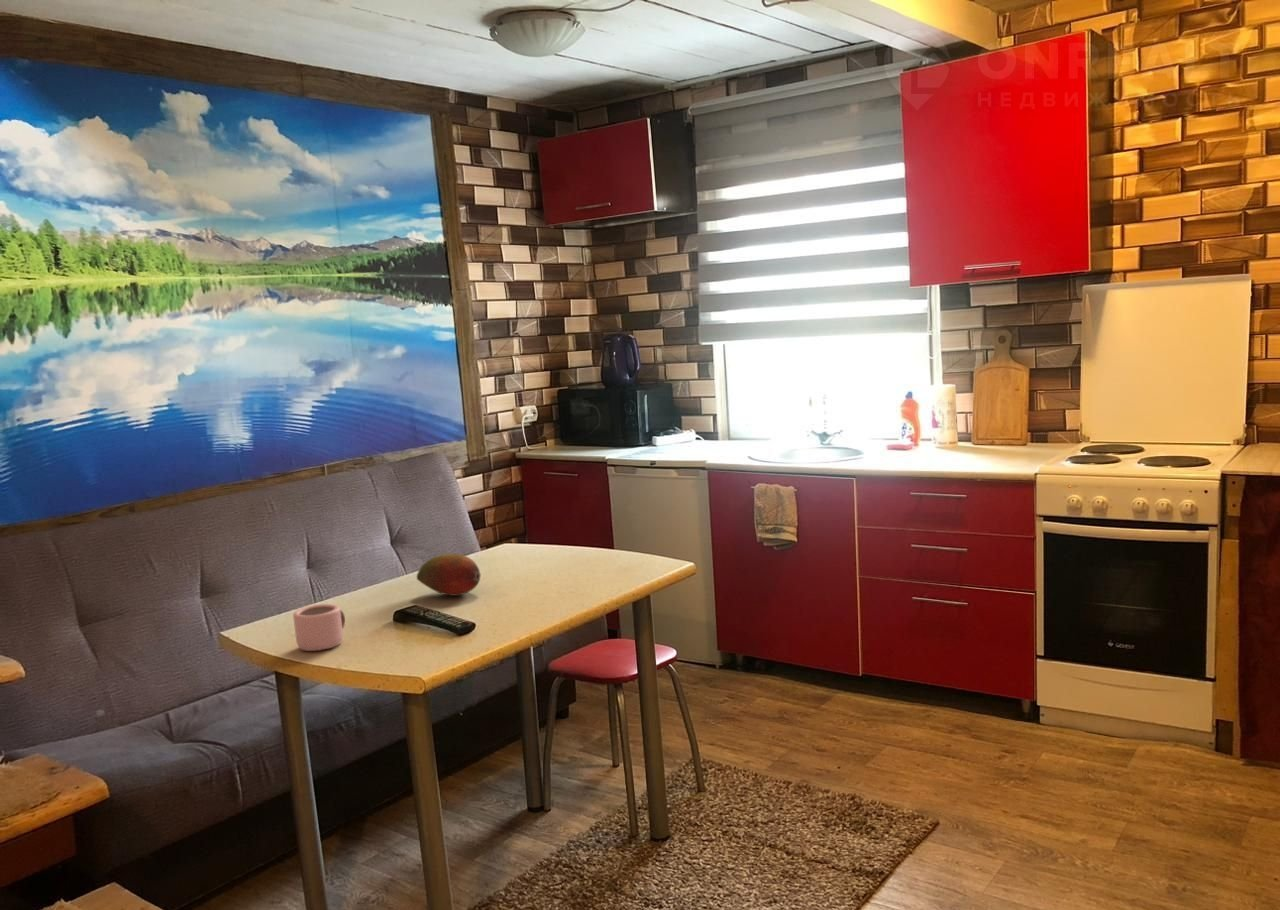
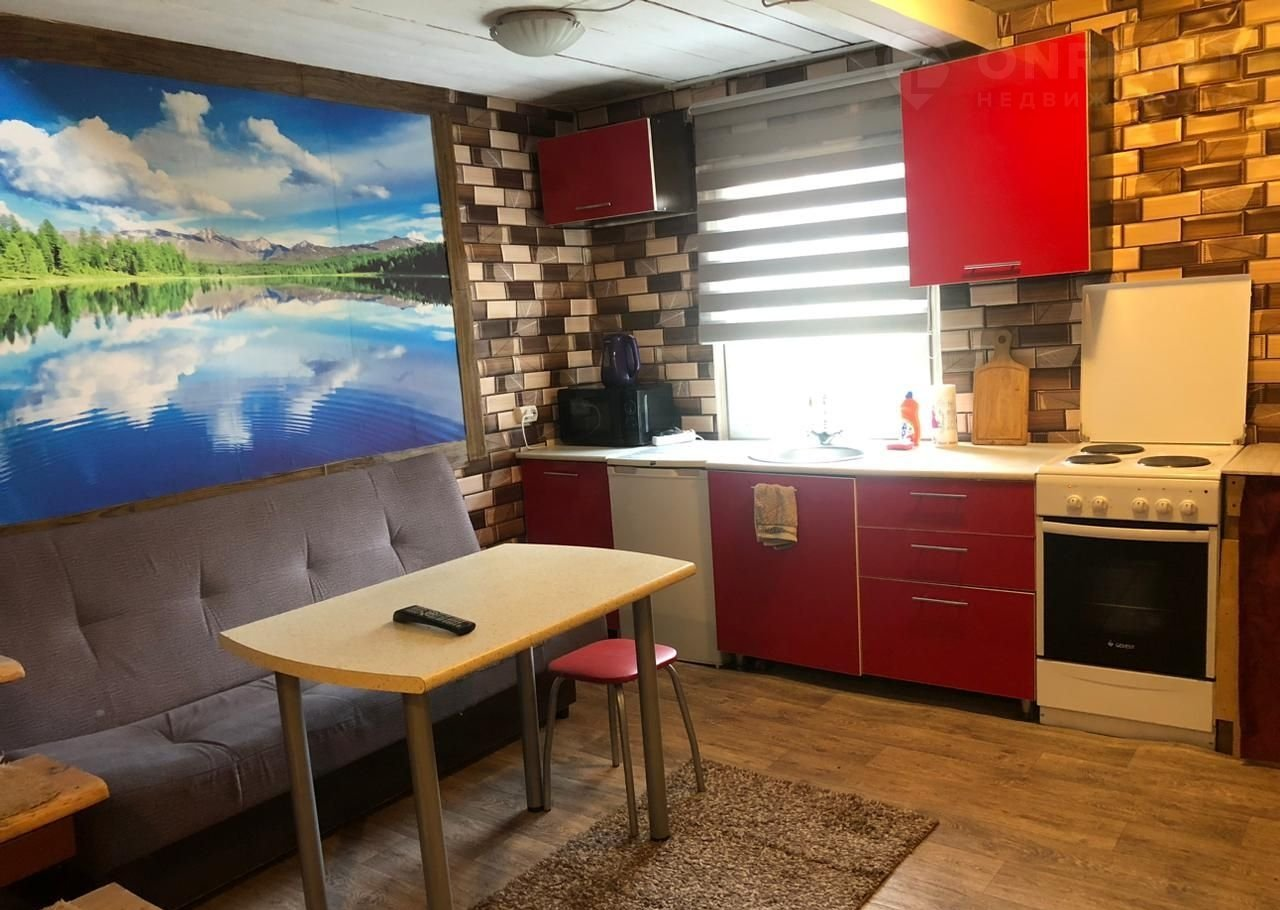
- mug (323, 625)
- fruit (449, 574)
